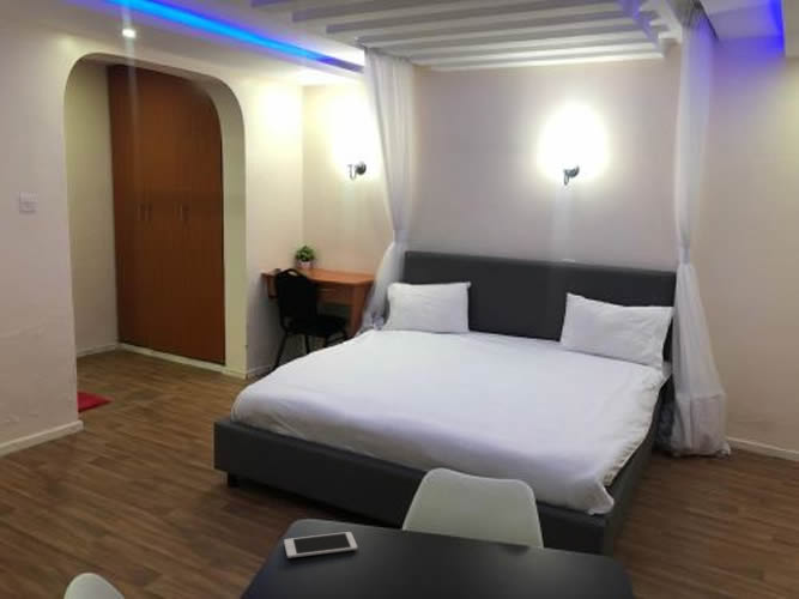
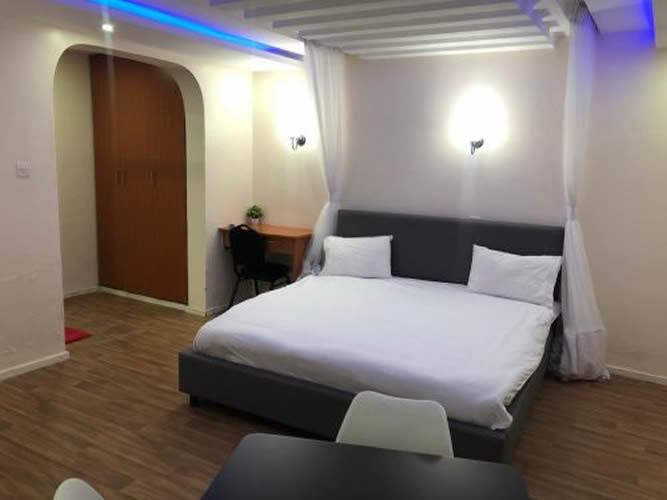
- cell phone (320, 544)
